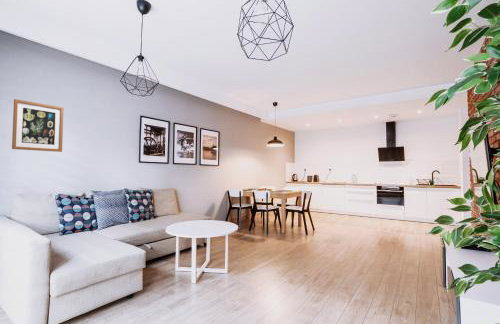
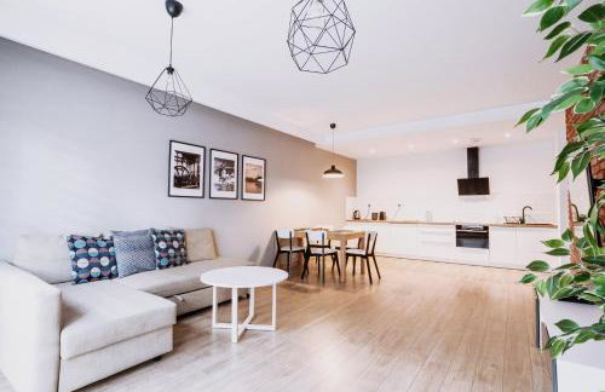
- wall art (39, 127)
